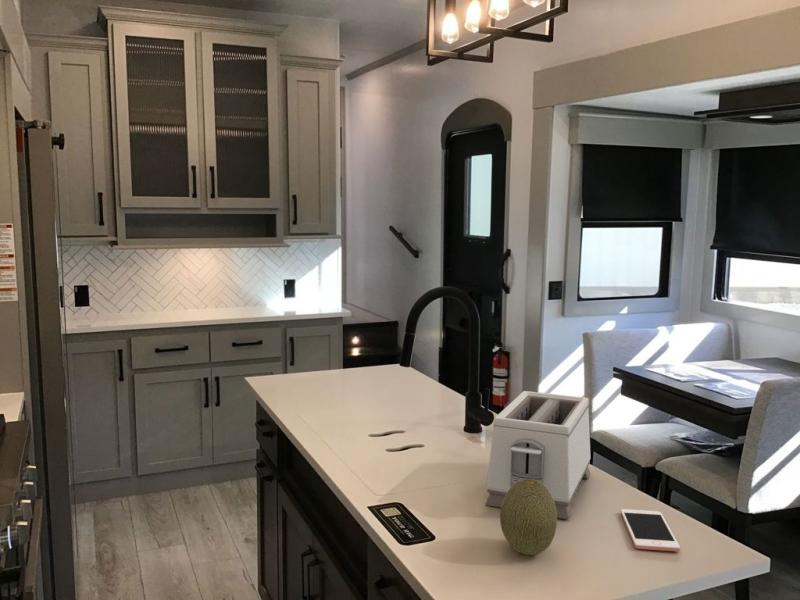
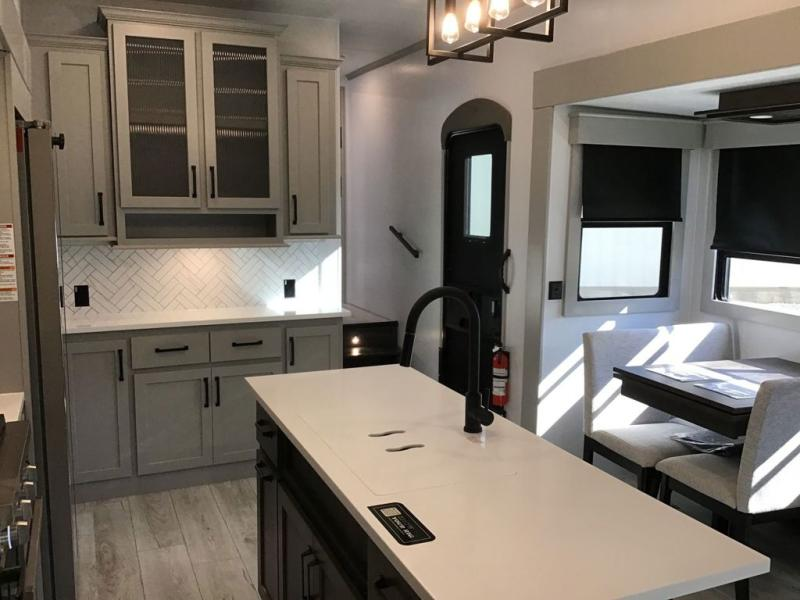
- fruit (528, 515)
- cell phone (648, 529)
- toaster (540, 449)
